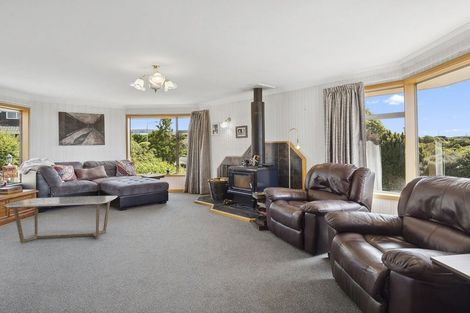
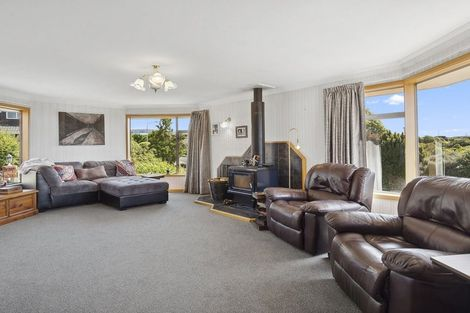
- coffee table (66, 204)
